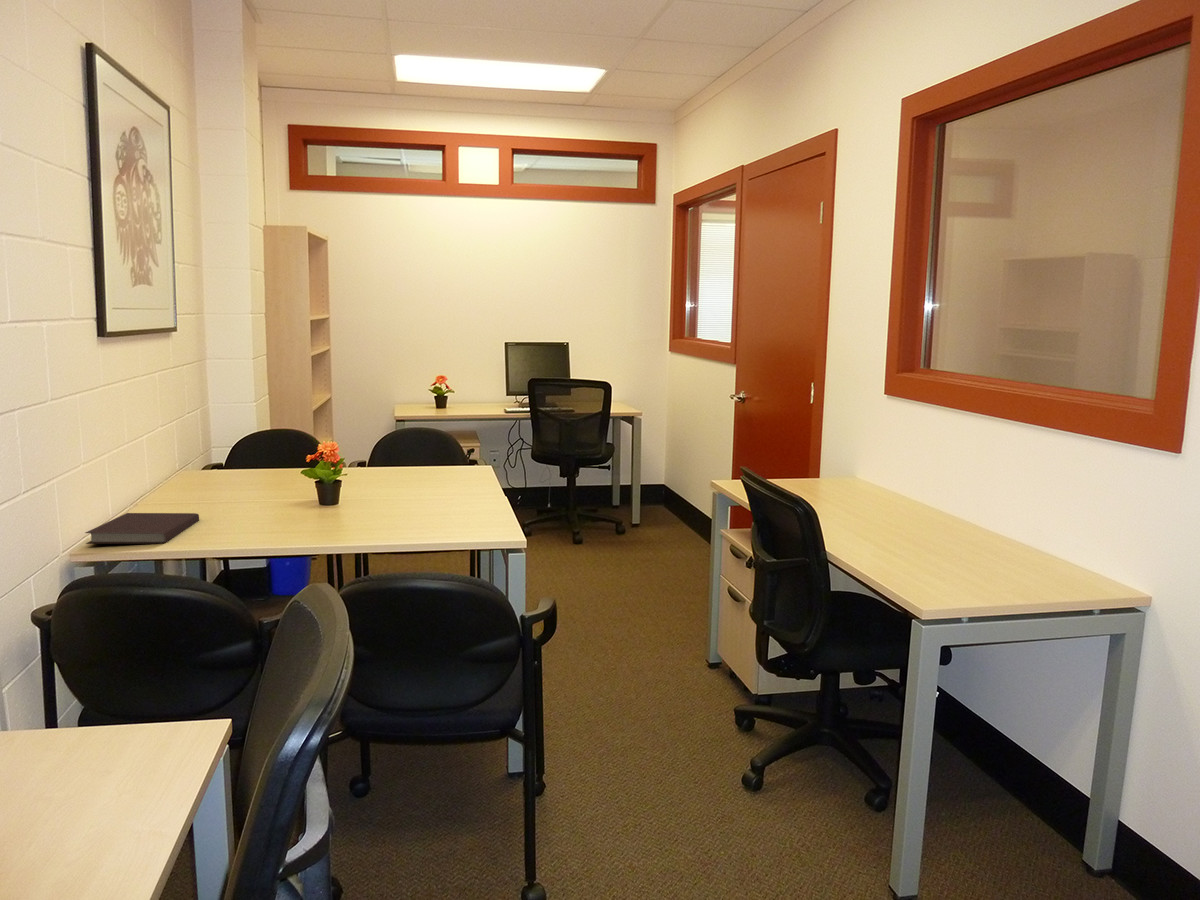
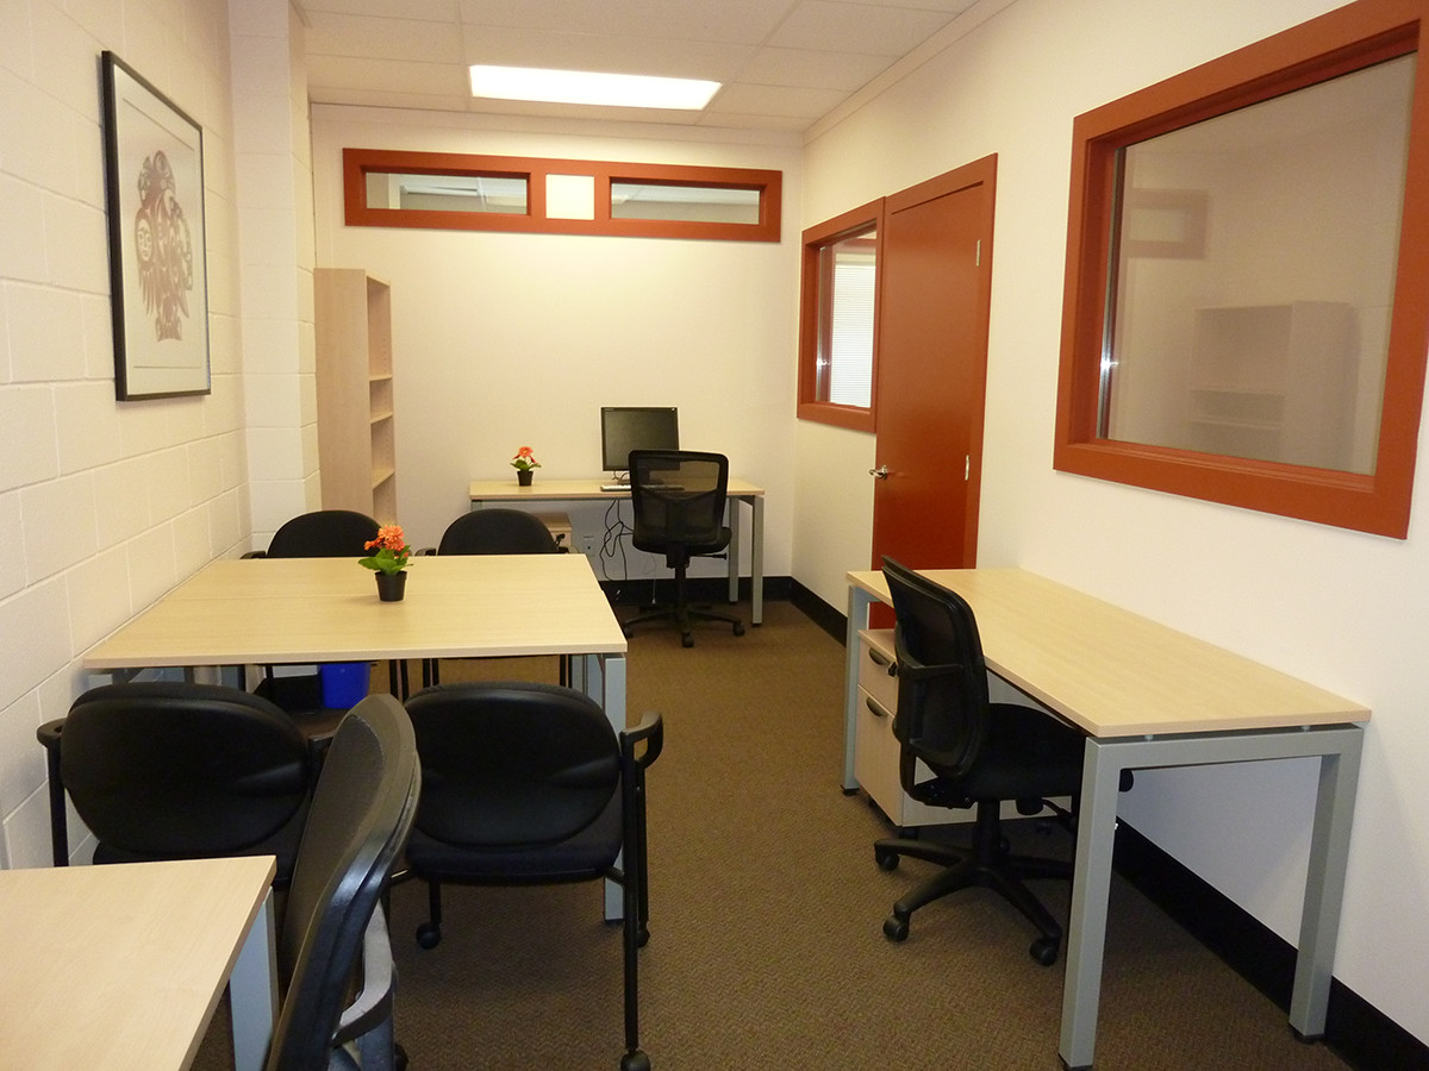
- notebook (145, 527)
